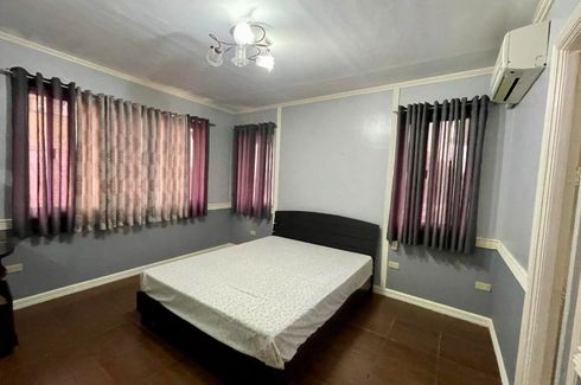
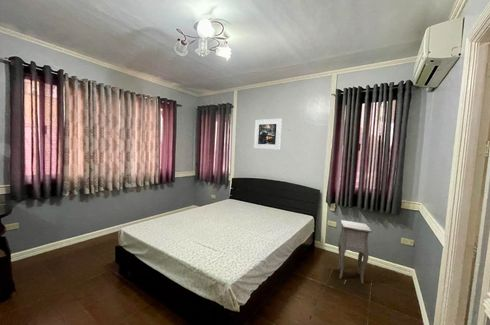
+ side table (352, 250)
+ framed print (267, 134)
